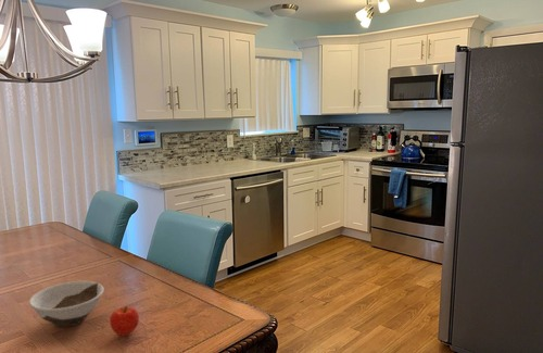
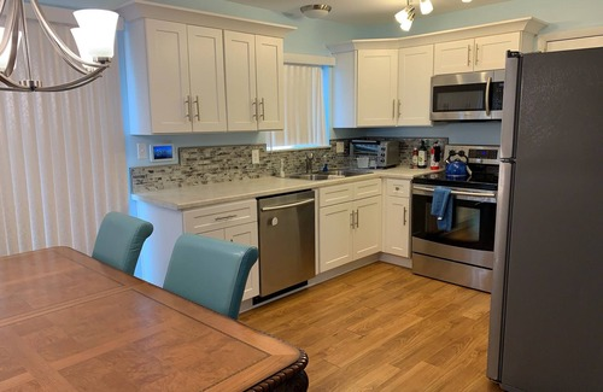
- fruit (124, 320)
- bowl (68, 306)
